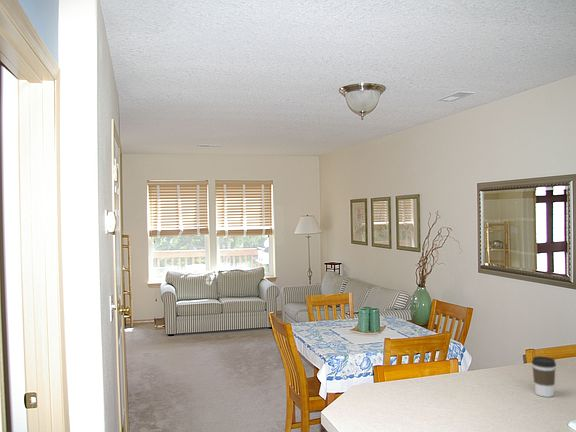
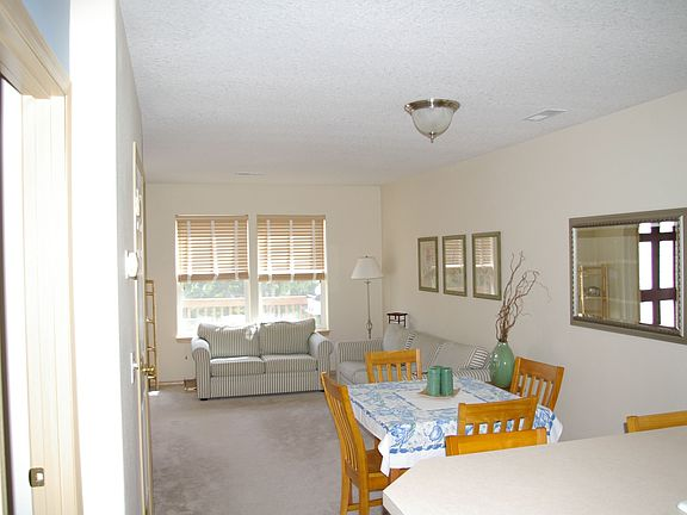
- coffee cup (544, 376)
